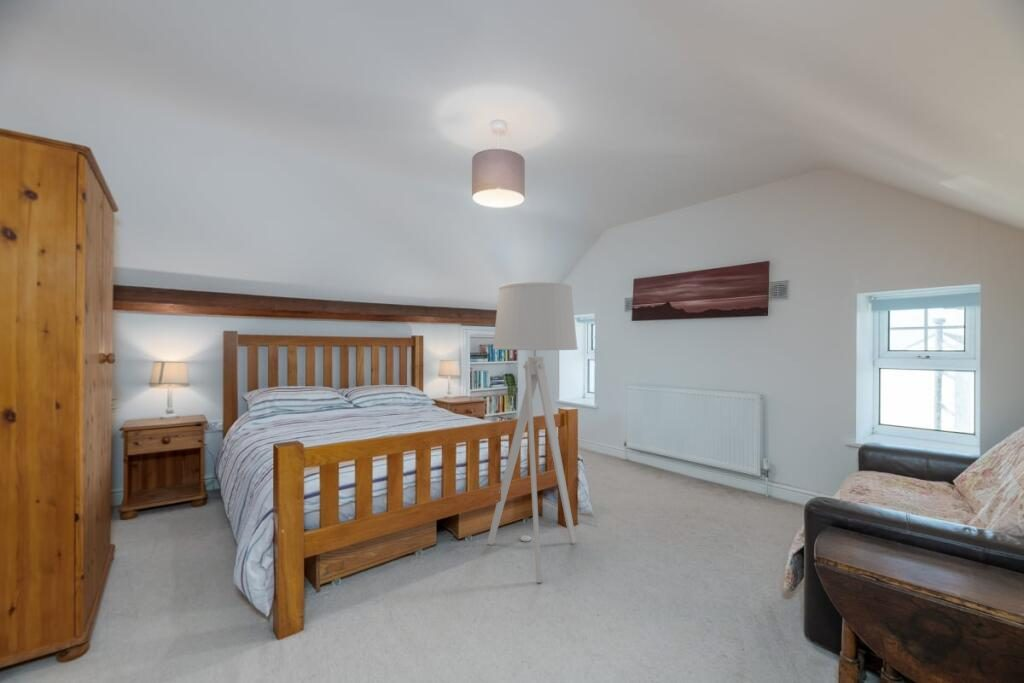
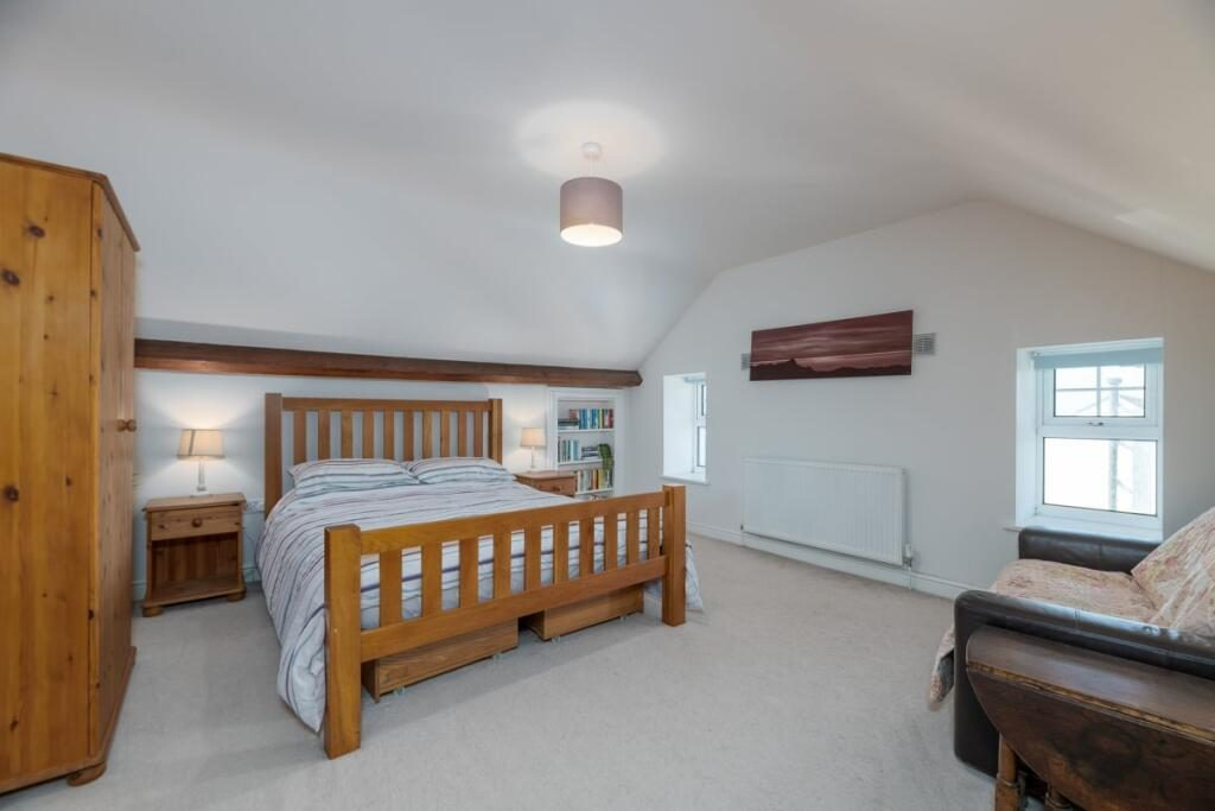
- floor lamp (532, 419)
